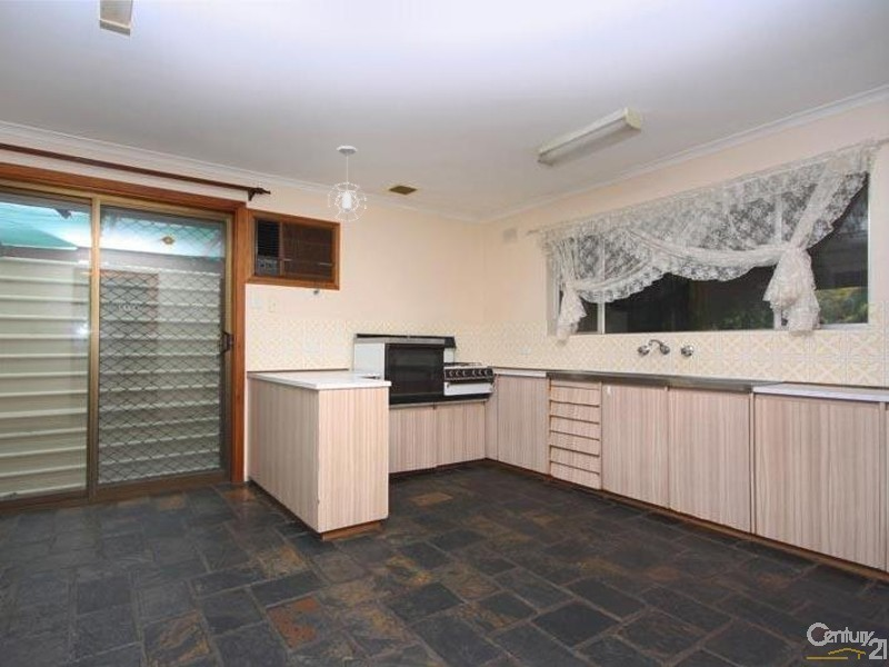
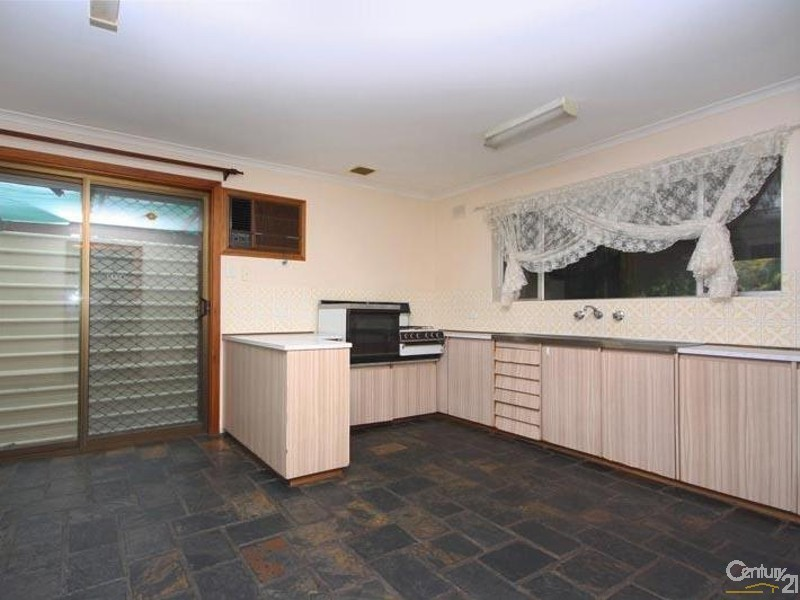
- pendant light (347, 186)
